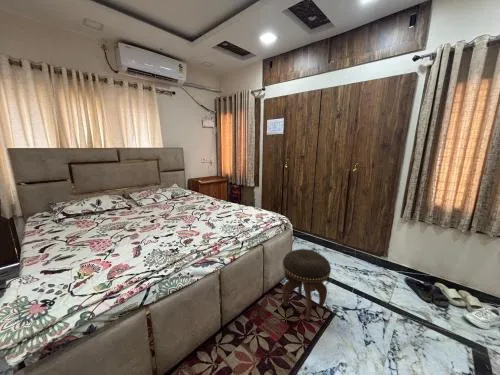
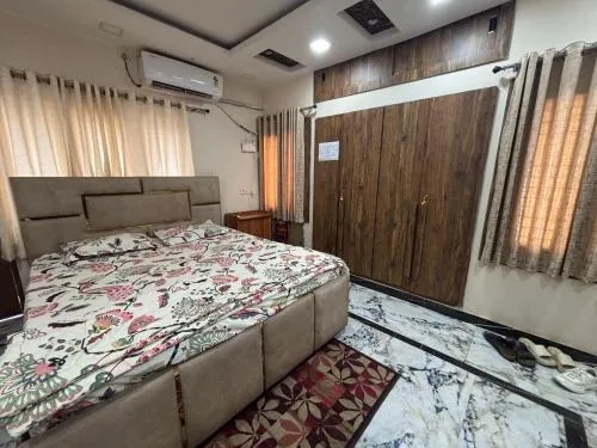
- footstool (305, 281)
